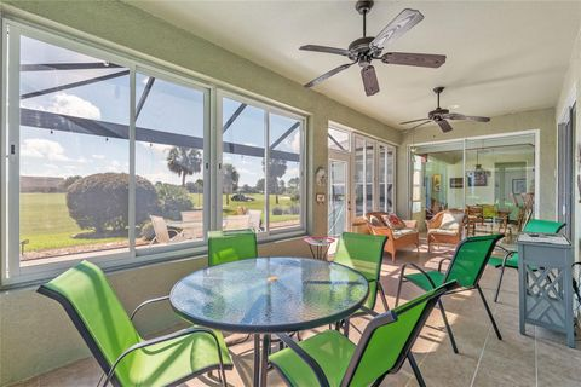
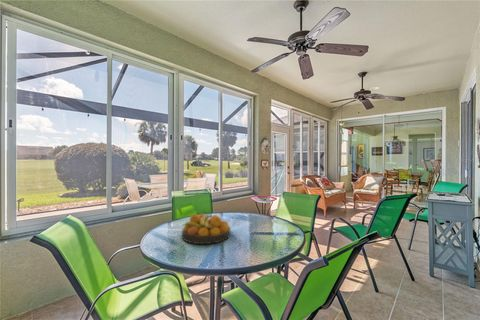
+ fruit bowl (206, 225)
